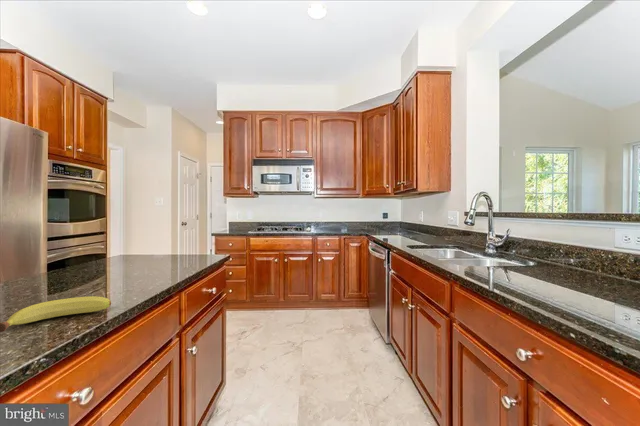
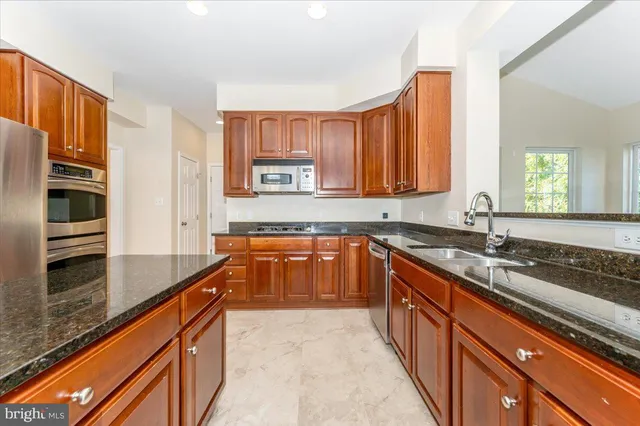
- fruit (61, 310)
